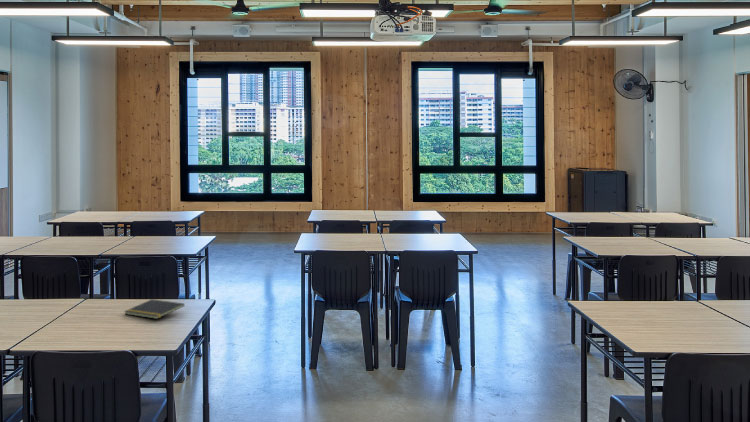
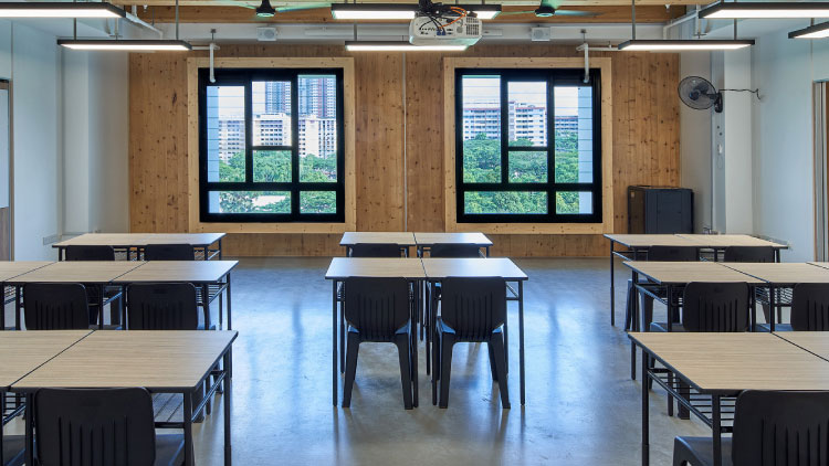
- notepad (154, 308)
